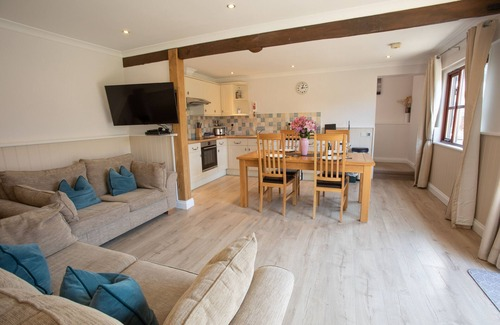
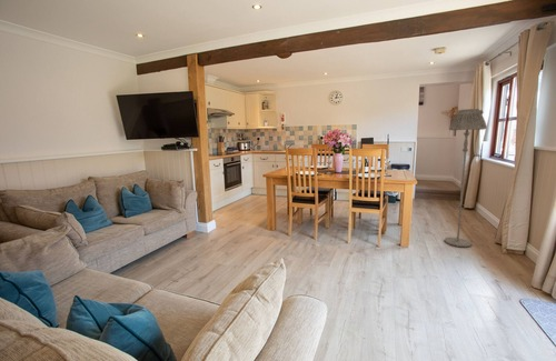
+ floor lamp (463, 178)
